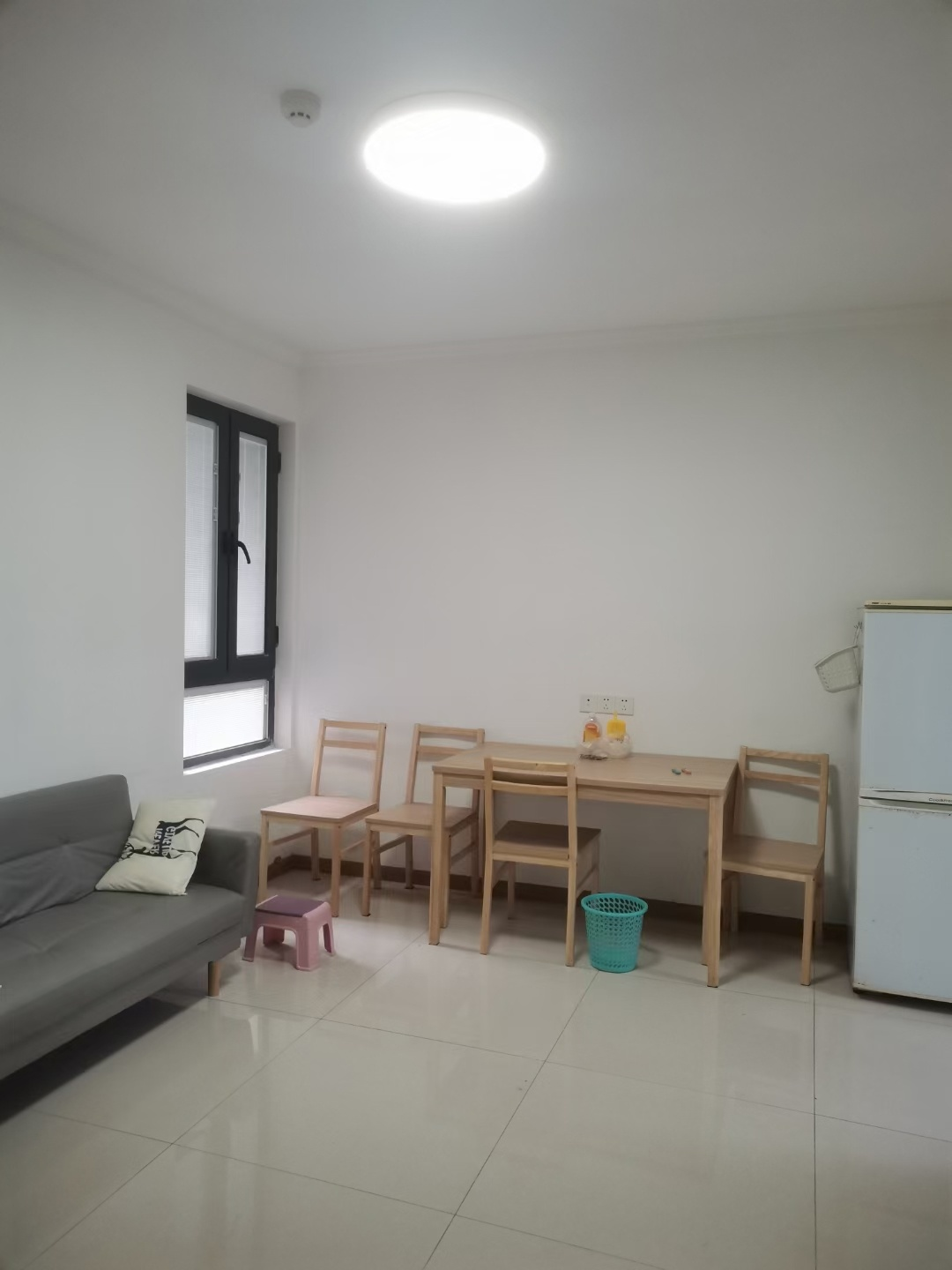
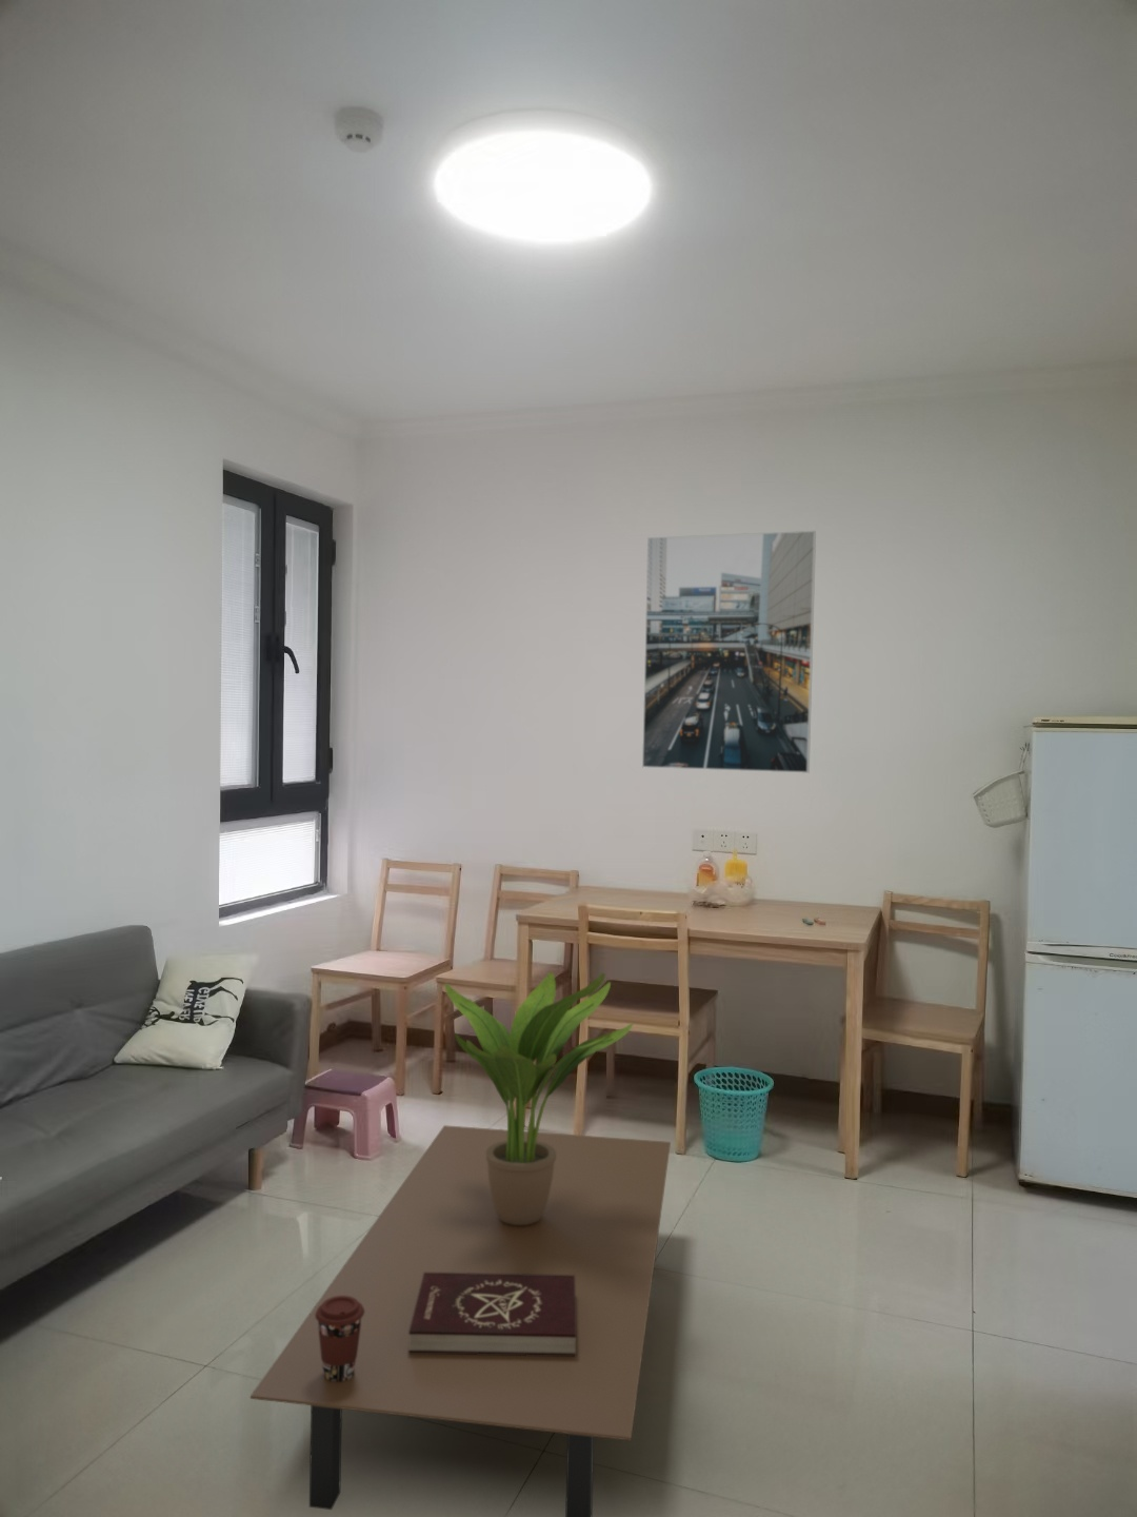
+ coffee table (510, 1272)
+ book (496, 1309)
+ potted plant (541, 1083)
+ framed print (726, 652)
+ coffee cup (339, 1338)
